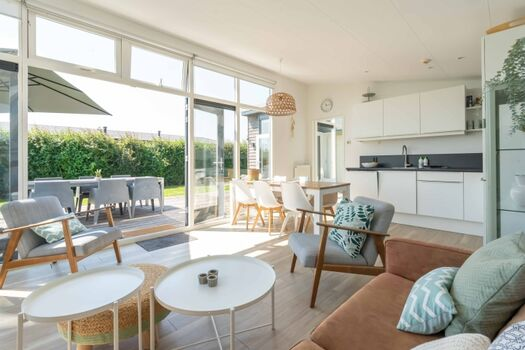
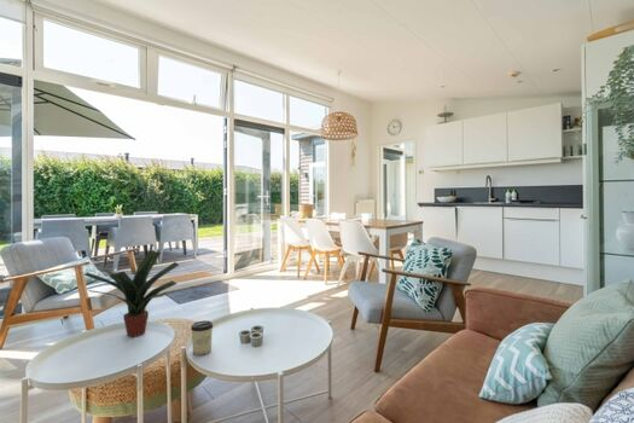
+ cup (202, 337)
+ potted plant (129, 289)
